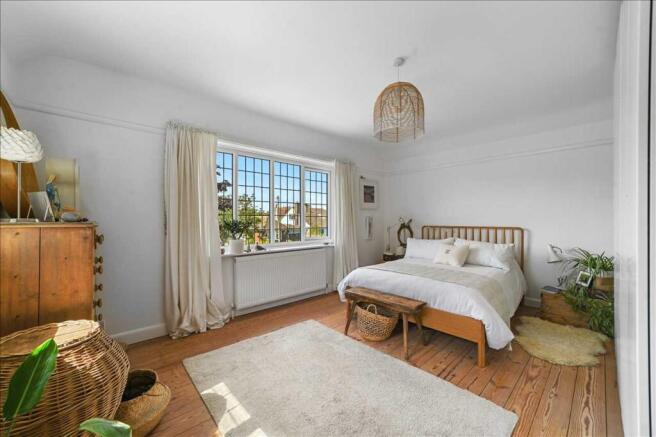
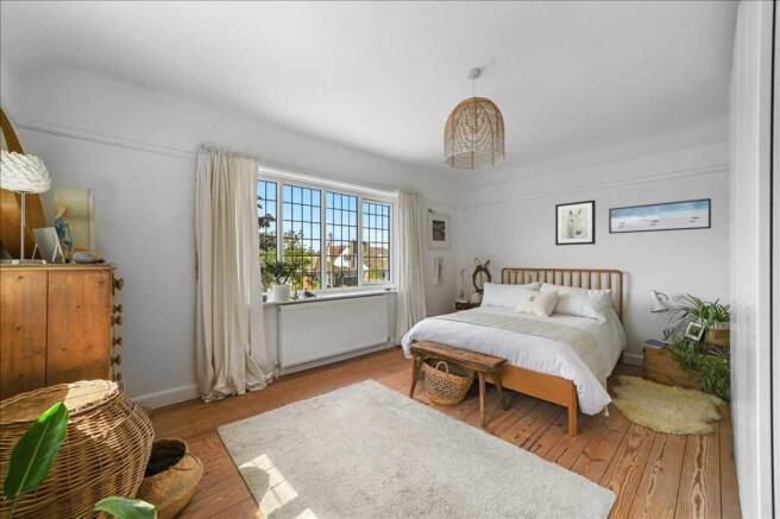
+ wall art (655, 217)
+ wall art (574, 223)
